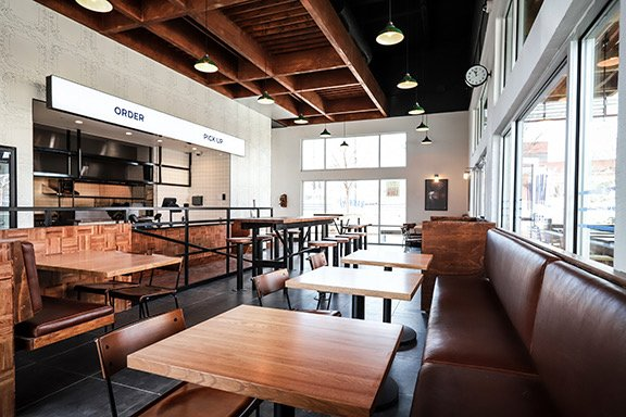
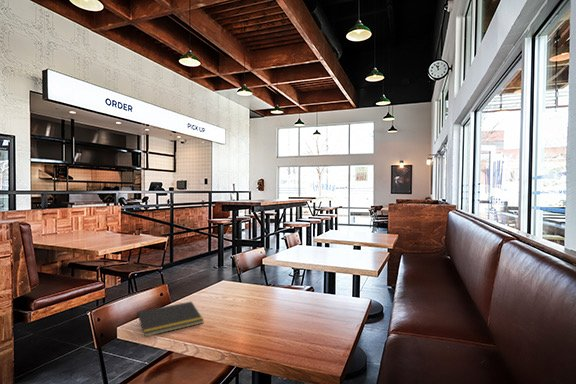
+ notepad (170, 317)
